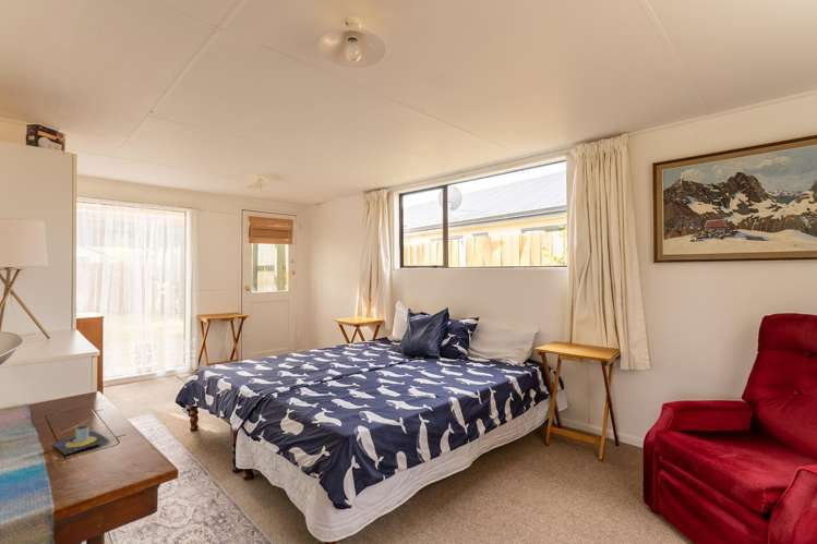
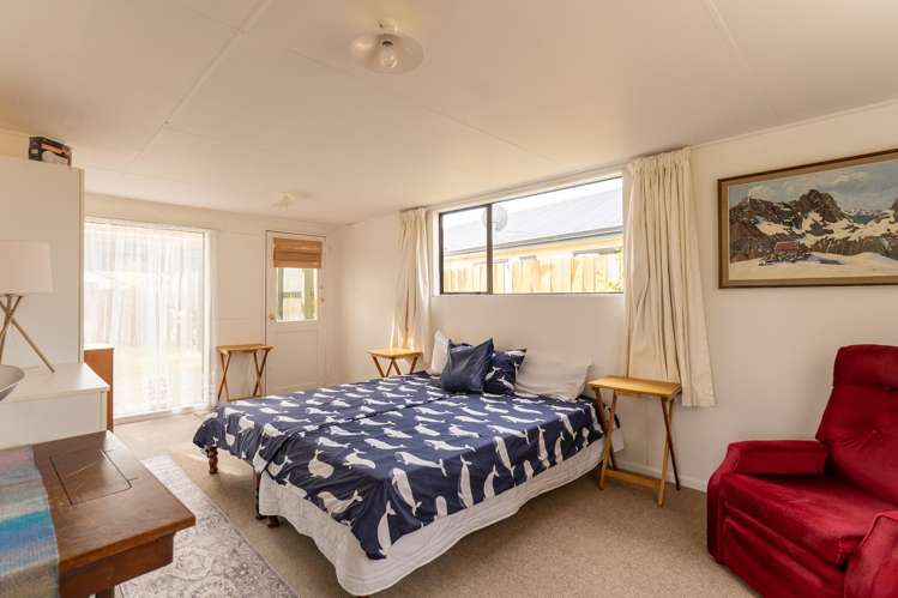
- mug (80, 435)
